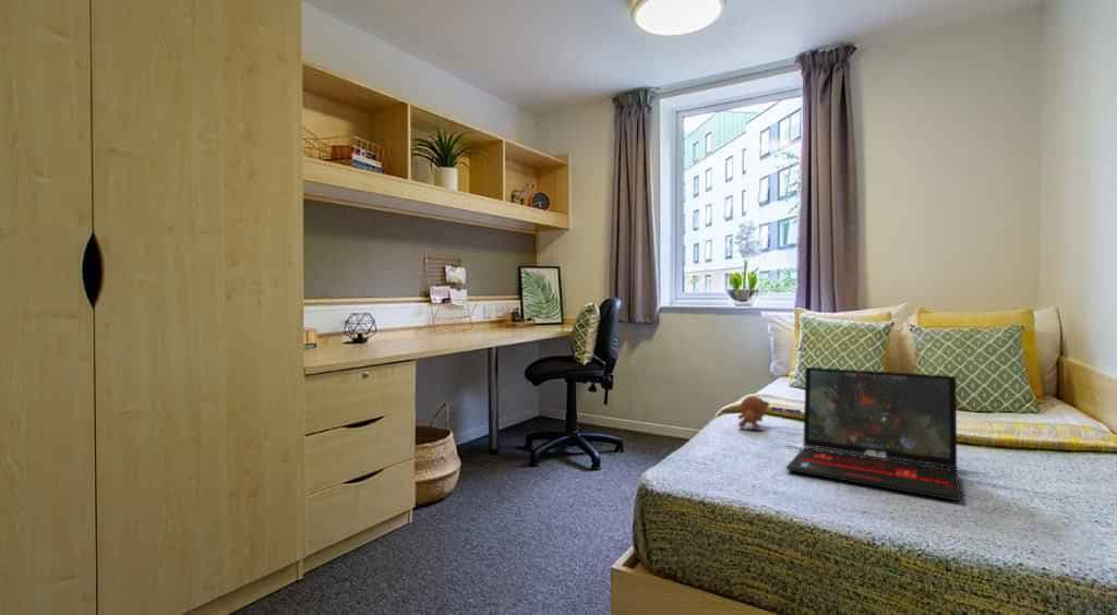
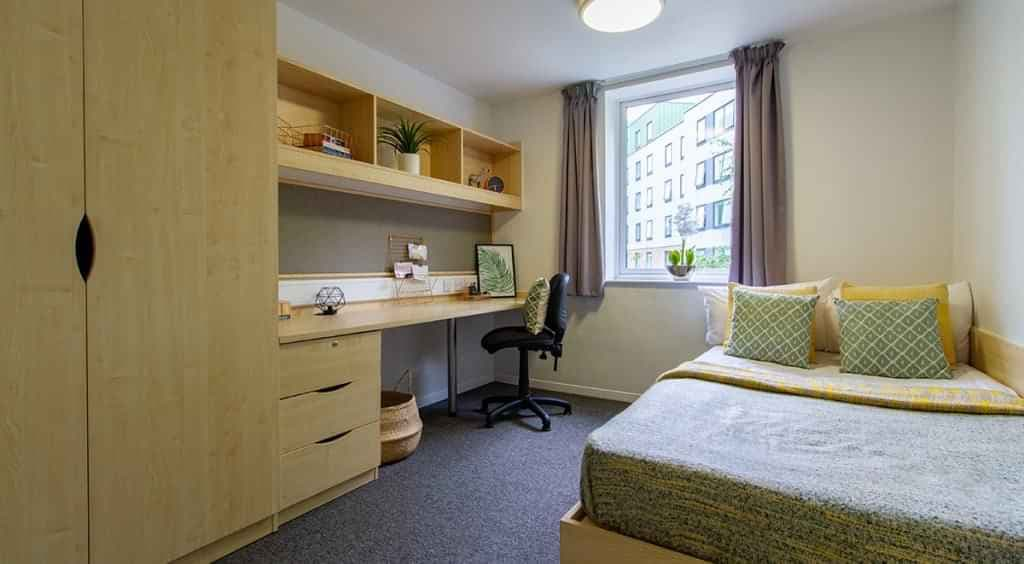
- laptop (870, 424)
- teddy bear (759, 411)
